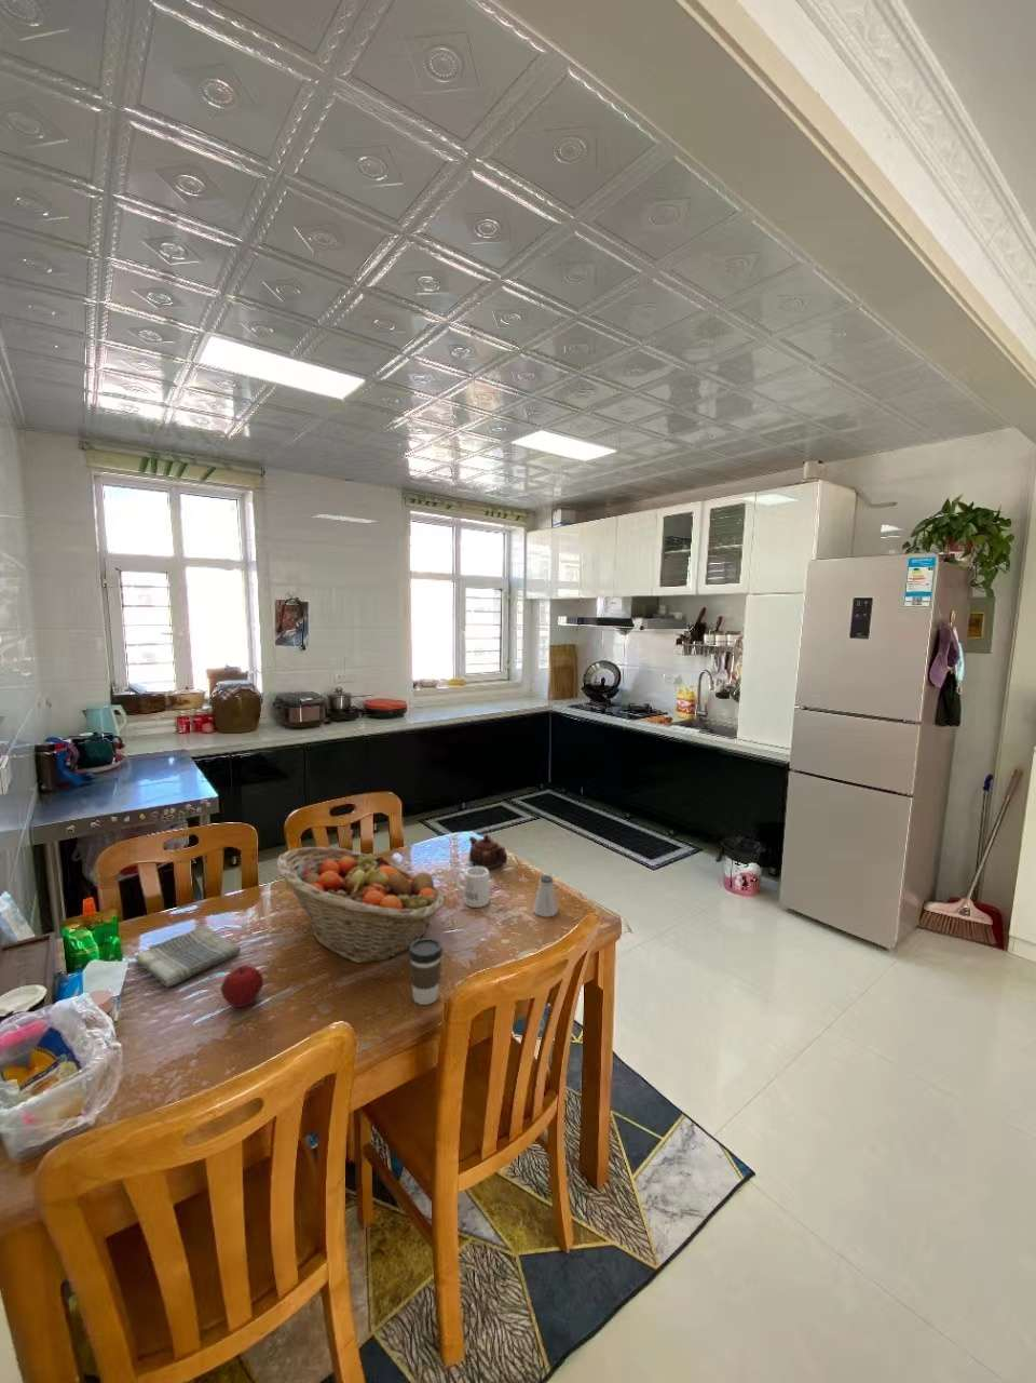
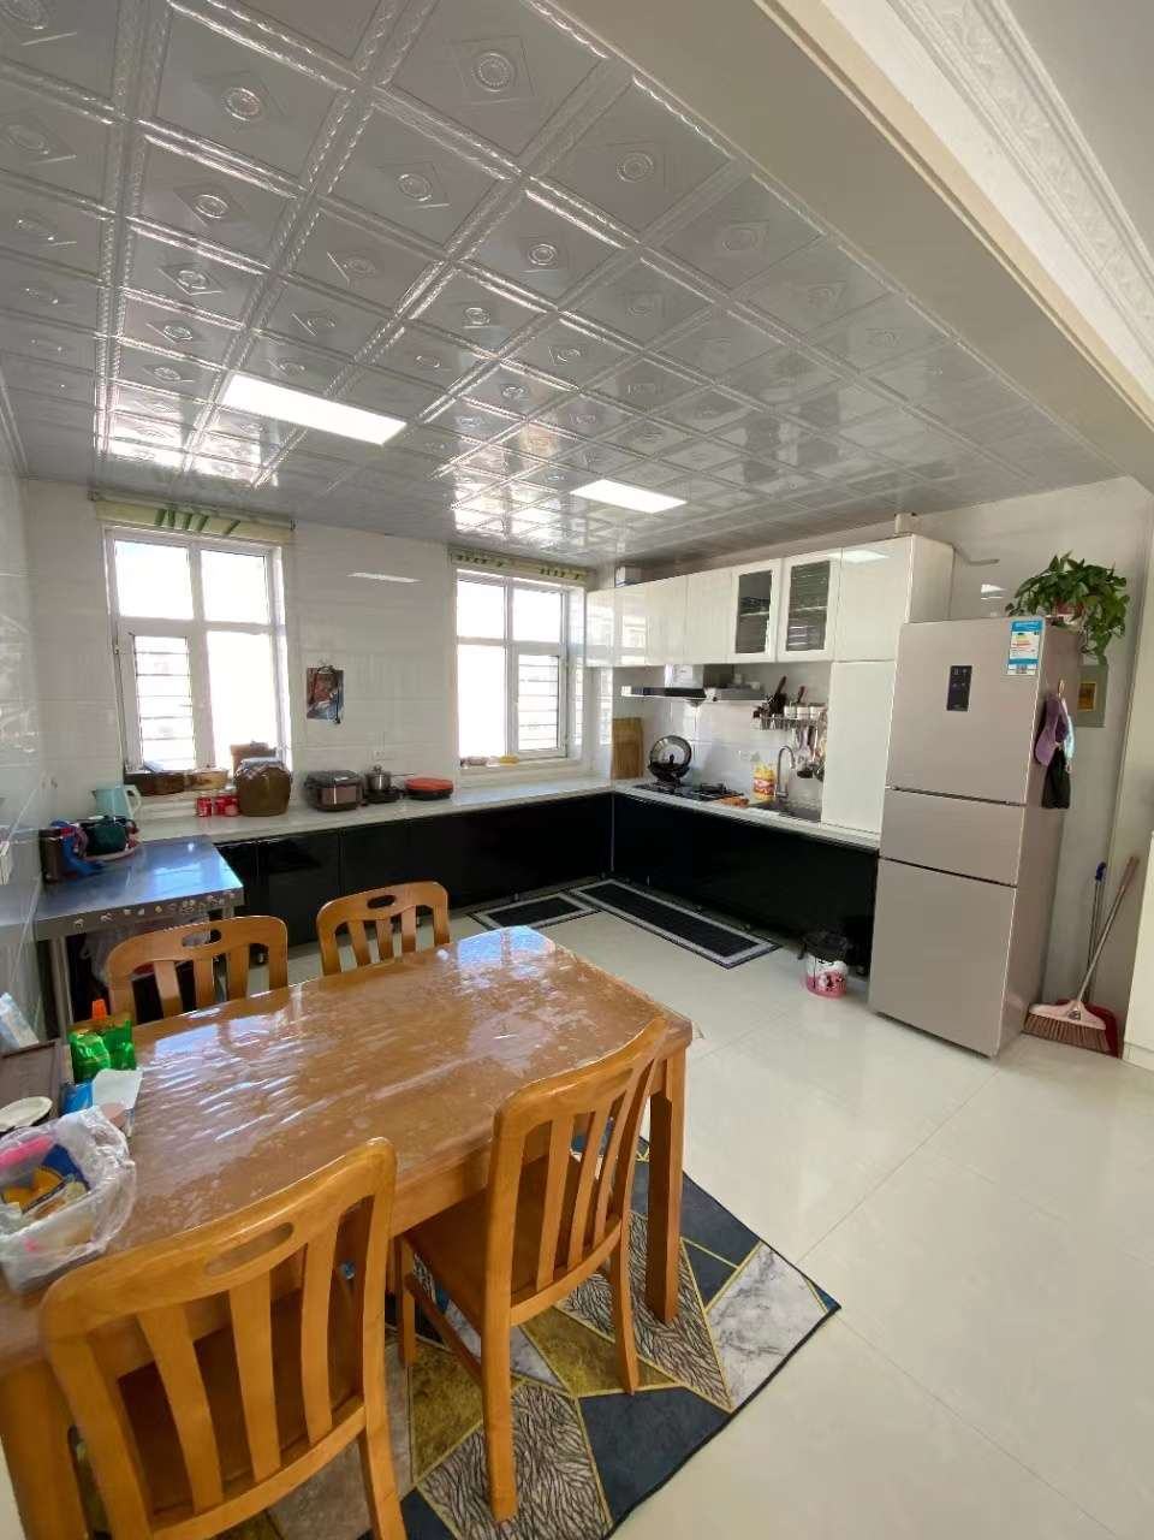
- teapot (486, 849)
- dish towel (188, 951)
- mug (470, 884)
- fruit basket (360, 892)
- coffee cup (425, 971)
- saltshaker (545, 894)
- apple (242, 984)
